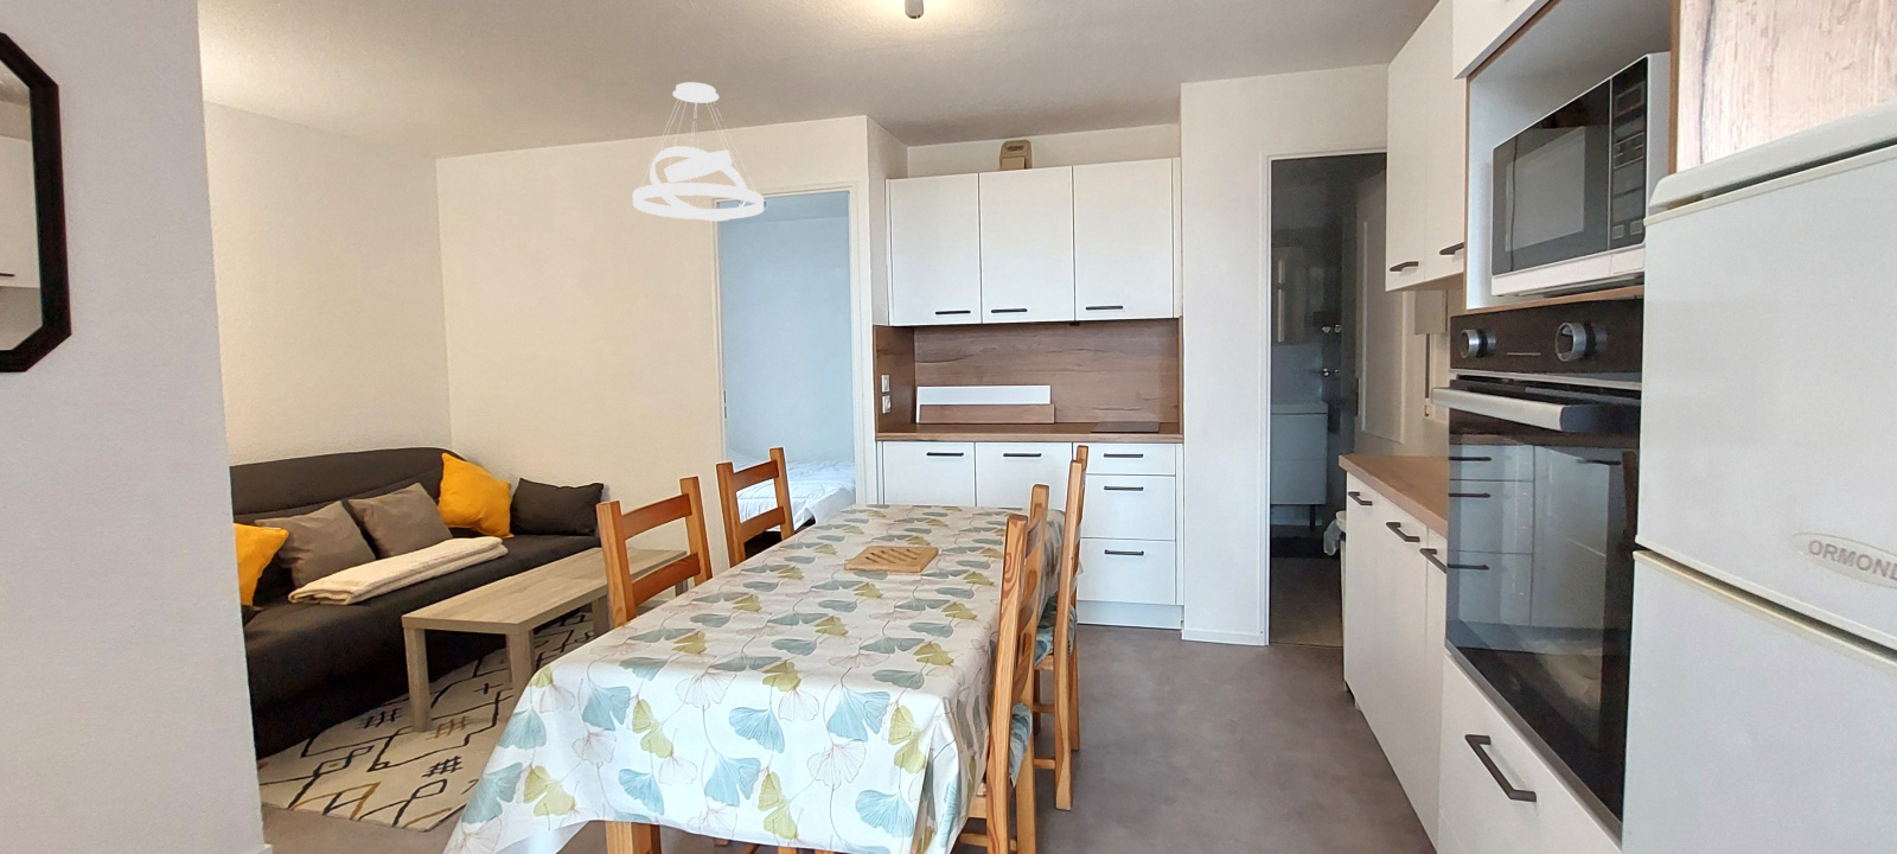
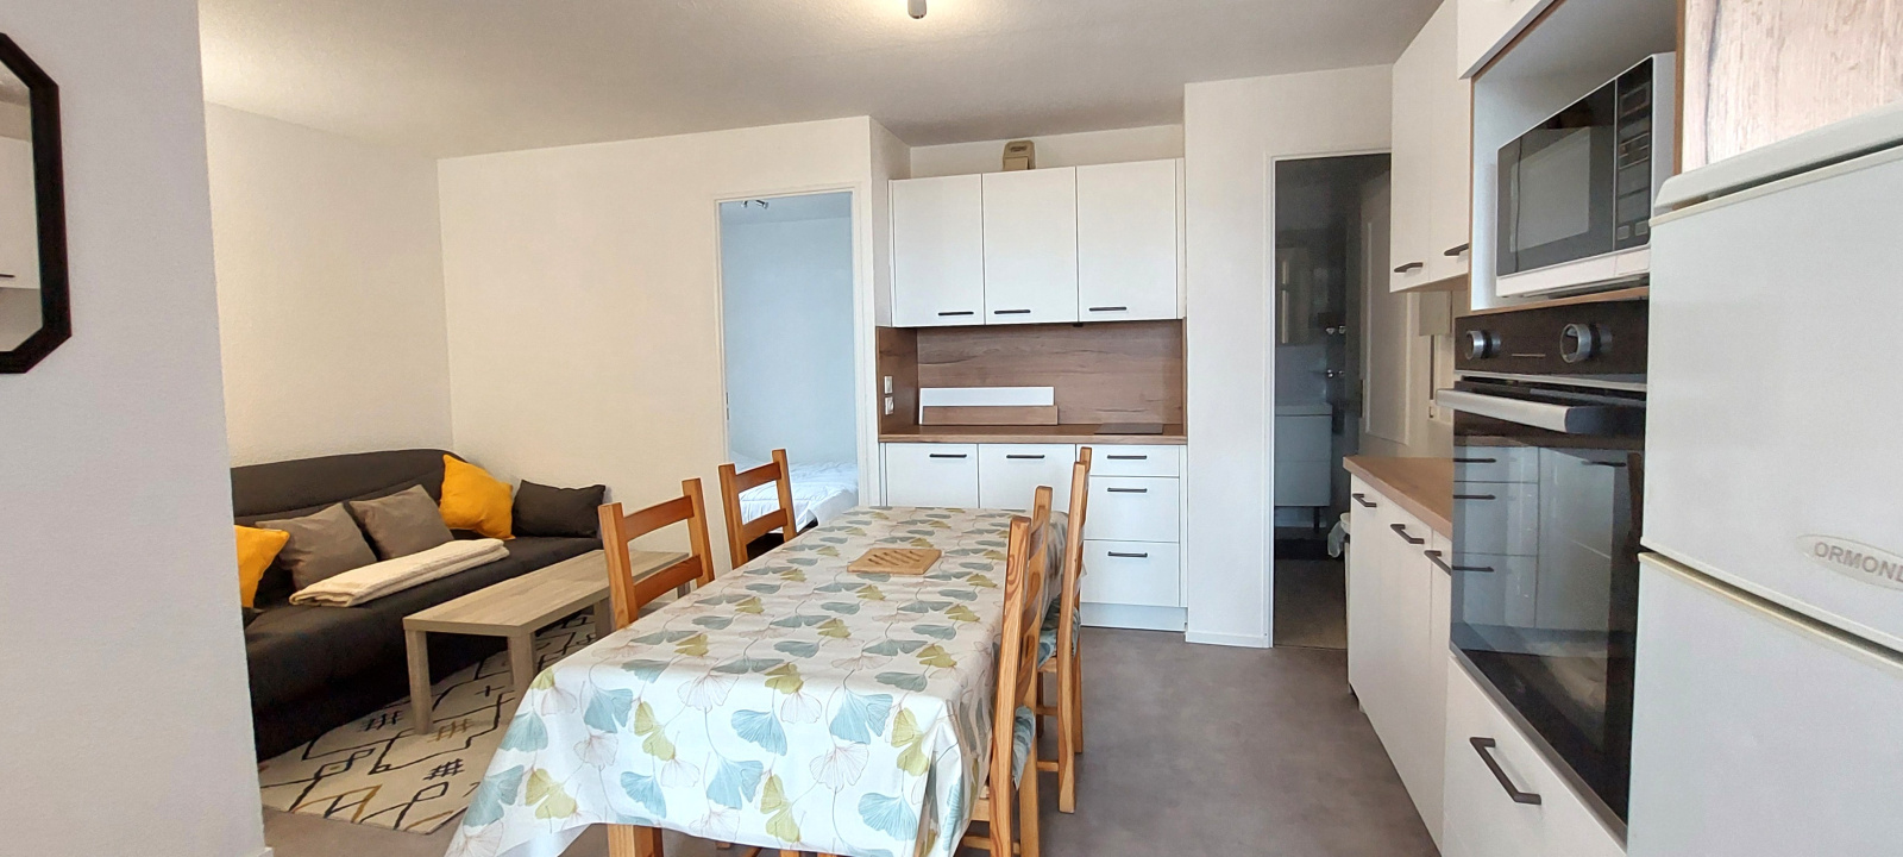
- pendant light (697, 152)
